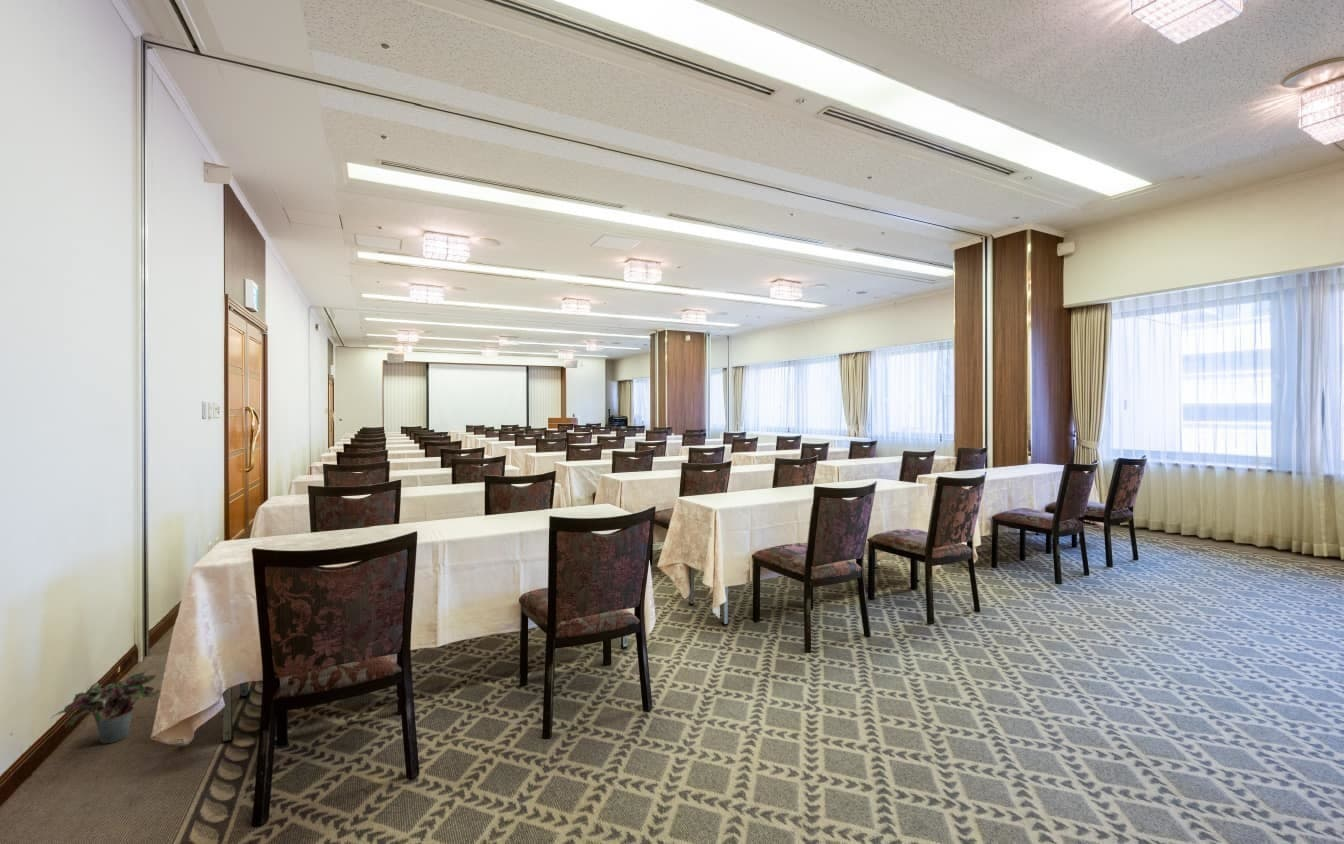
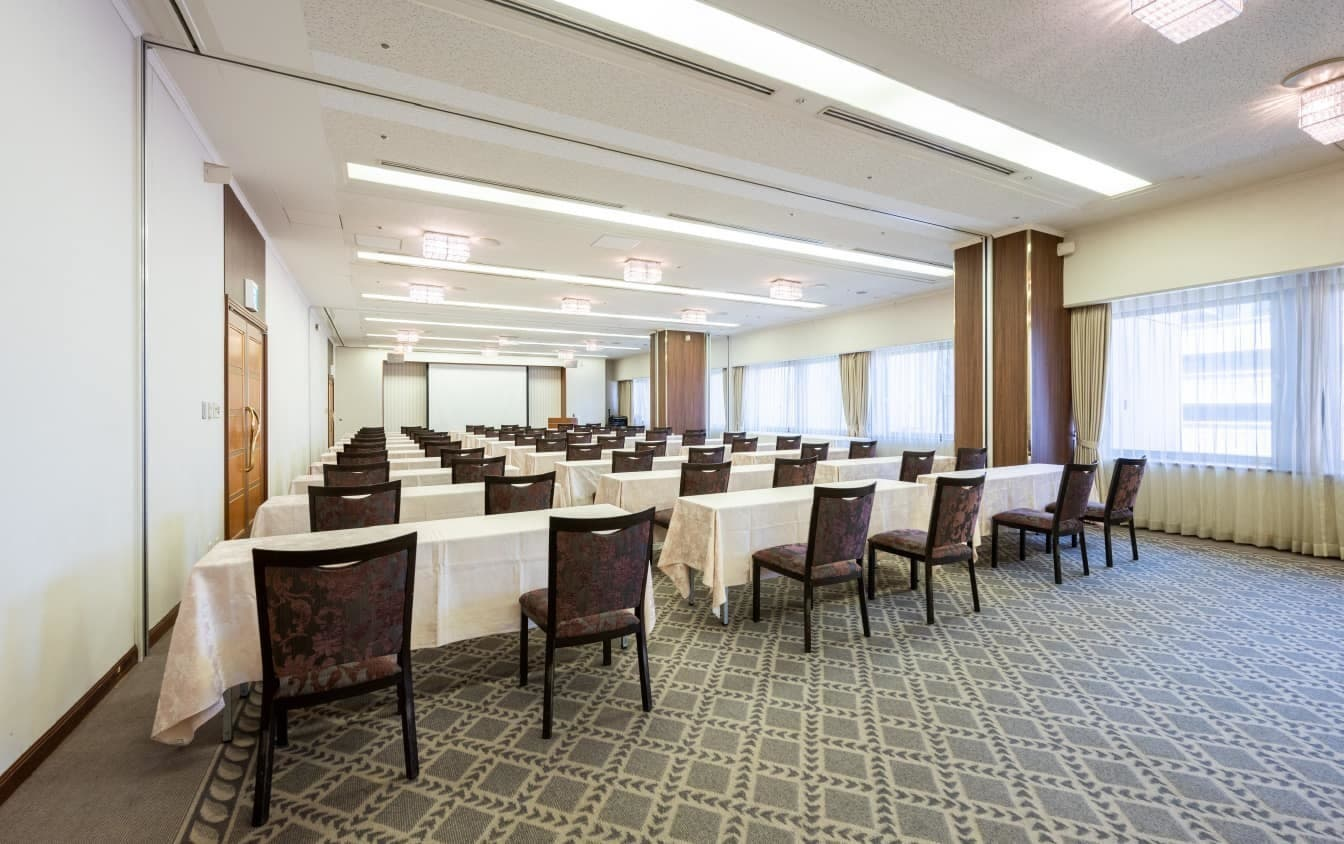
- potted plant (112, 710)
